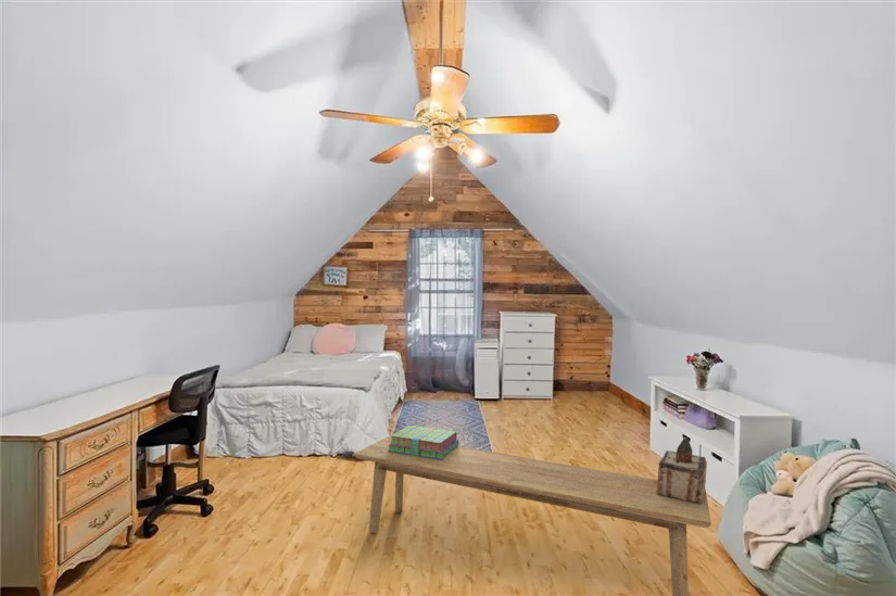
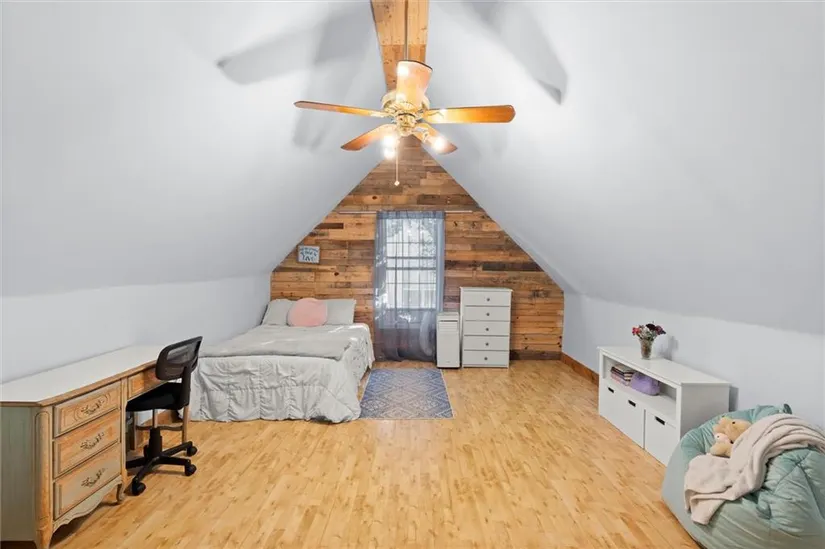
- bench (519, 497)
- decorative box (682, 464)
- stack of books (424, 440)
